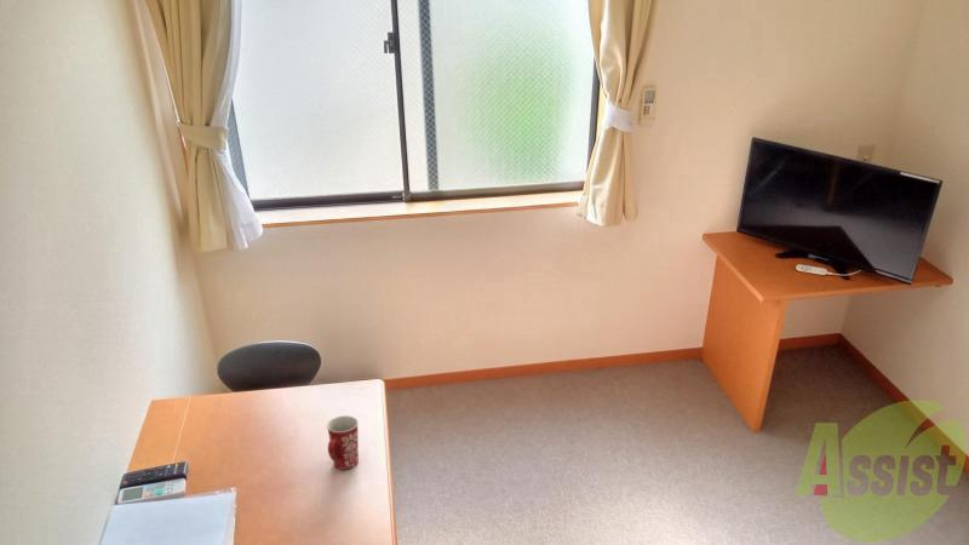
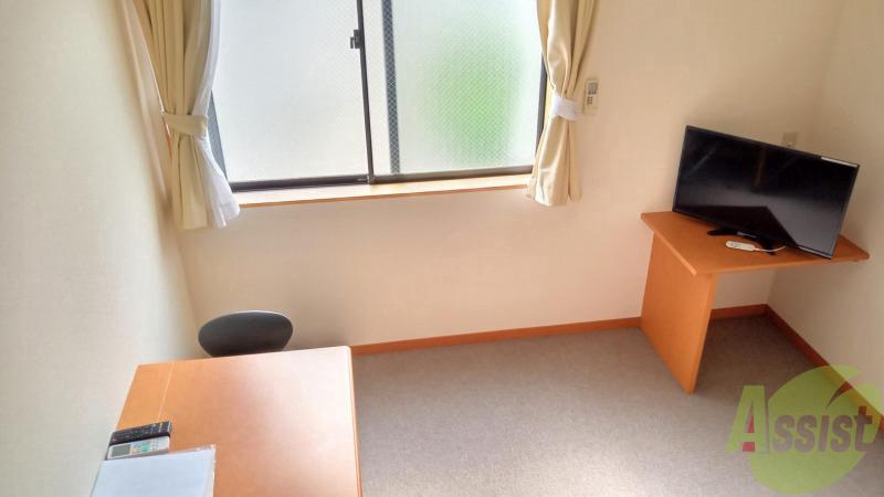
- mug (340, 446)
